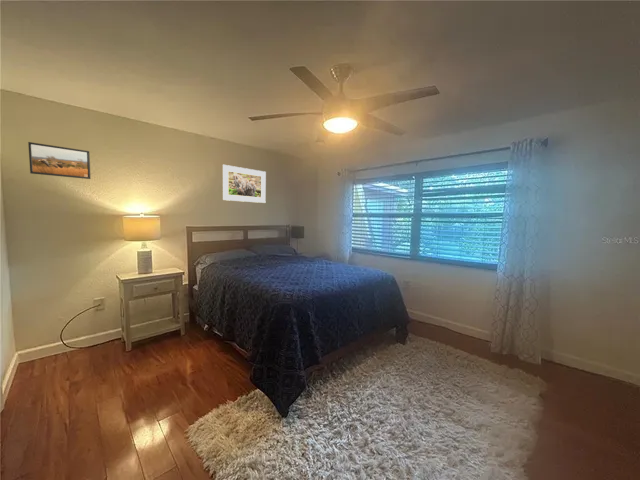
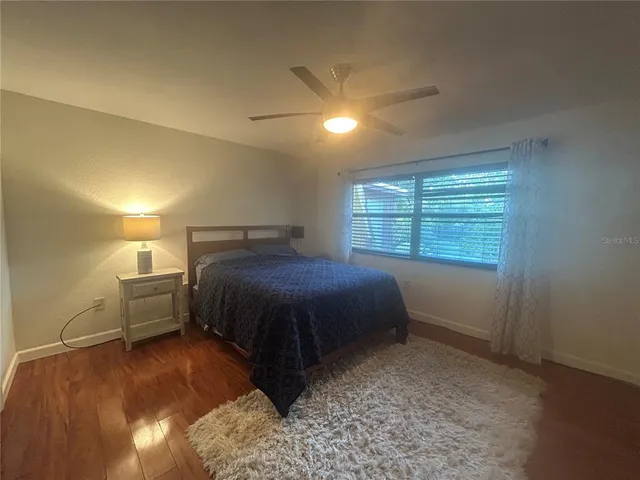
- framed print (245, 185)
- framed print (61, 161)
